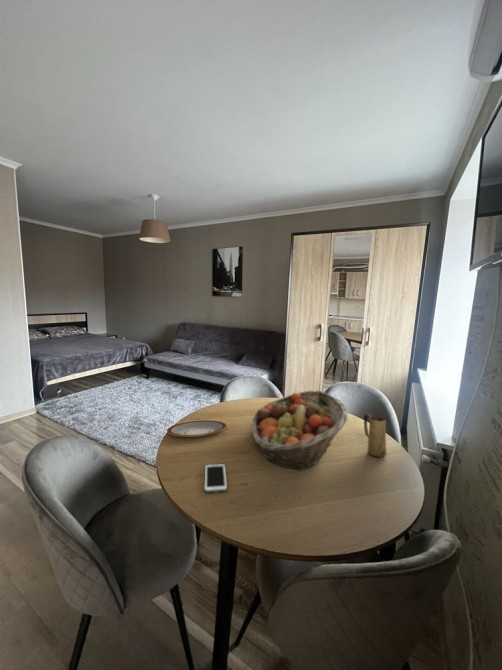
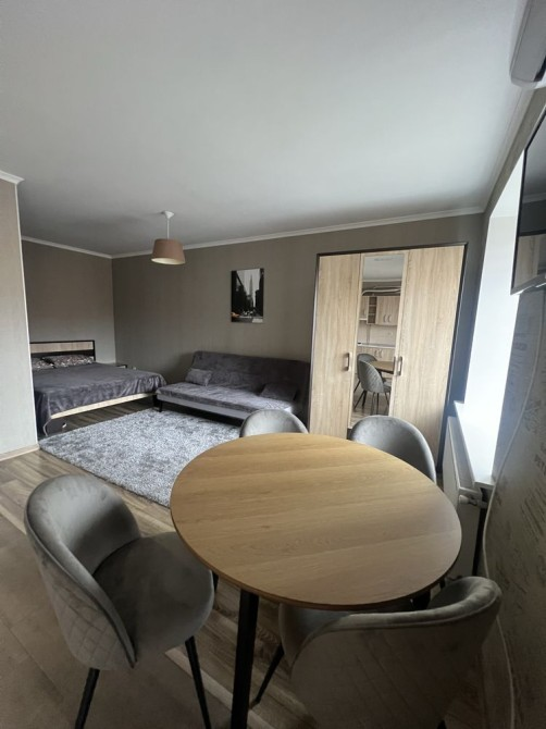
- fruit basket (296, 423)
- cell phone (215, 477)
- plate (197, 430)
- mug (375, 434)
